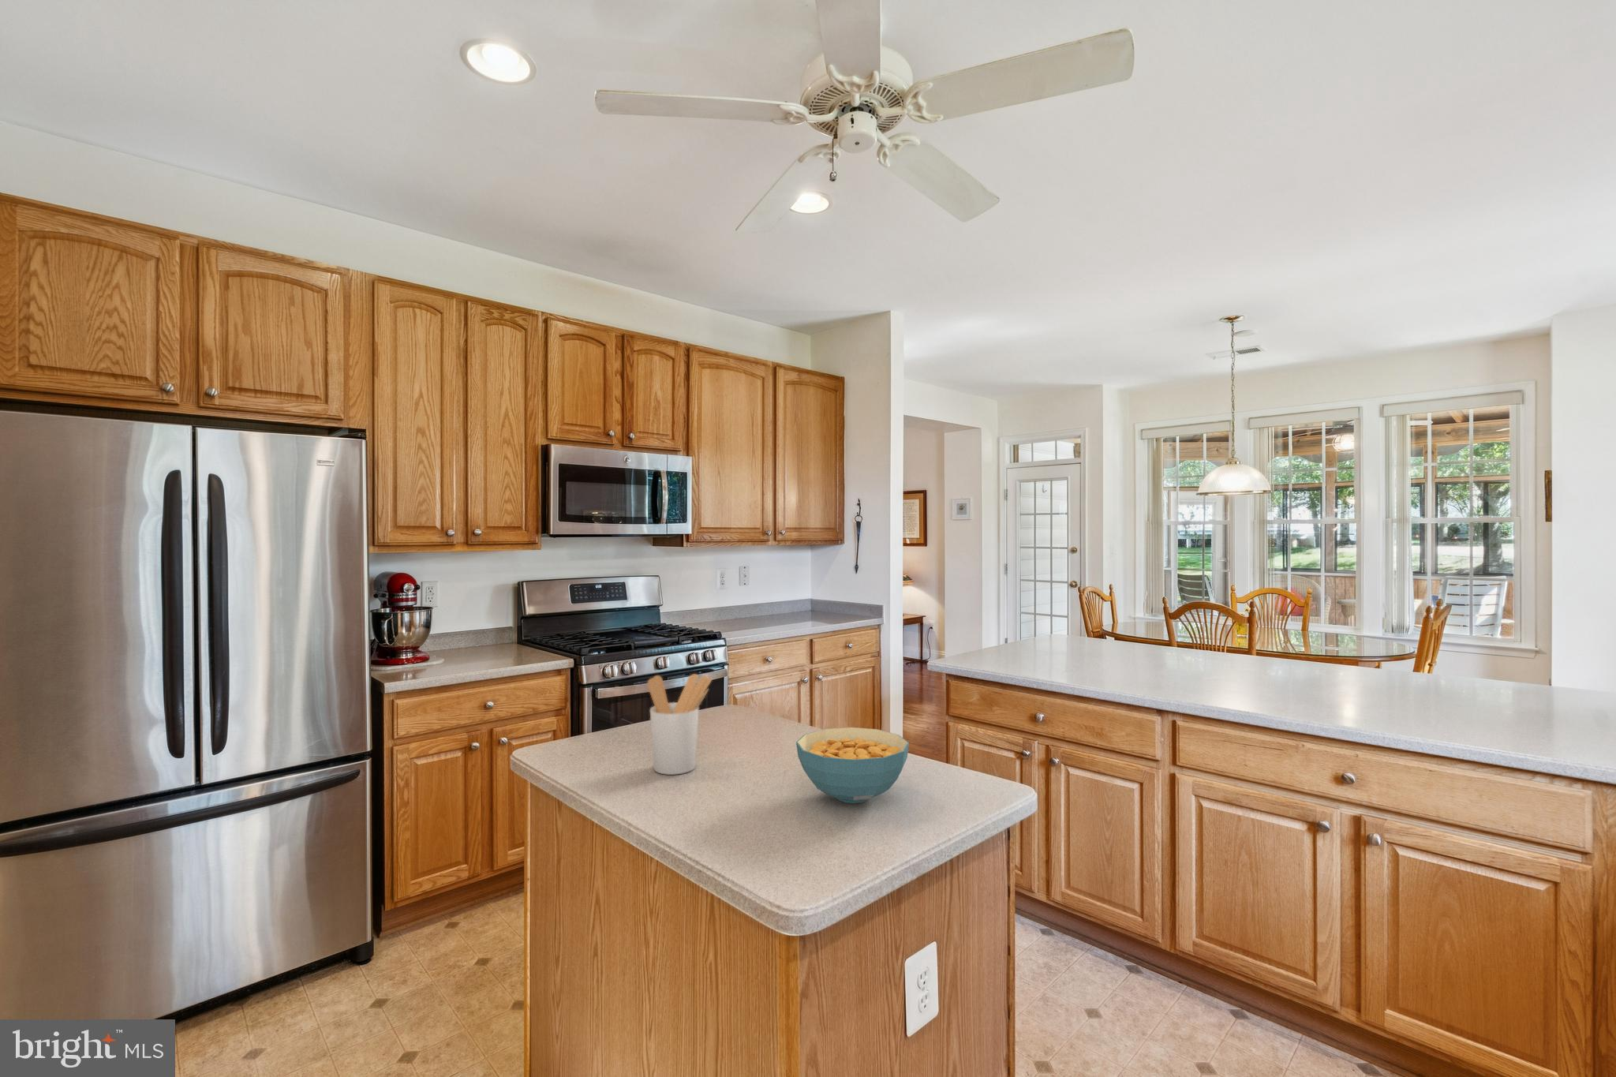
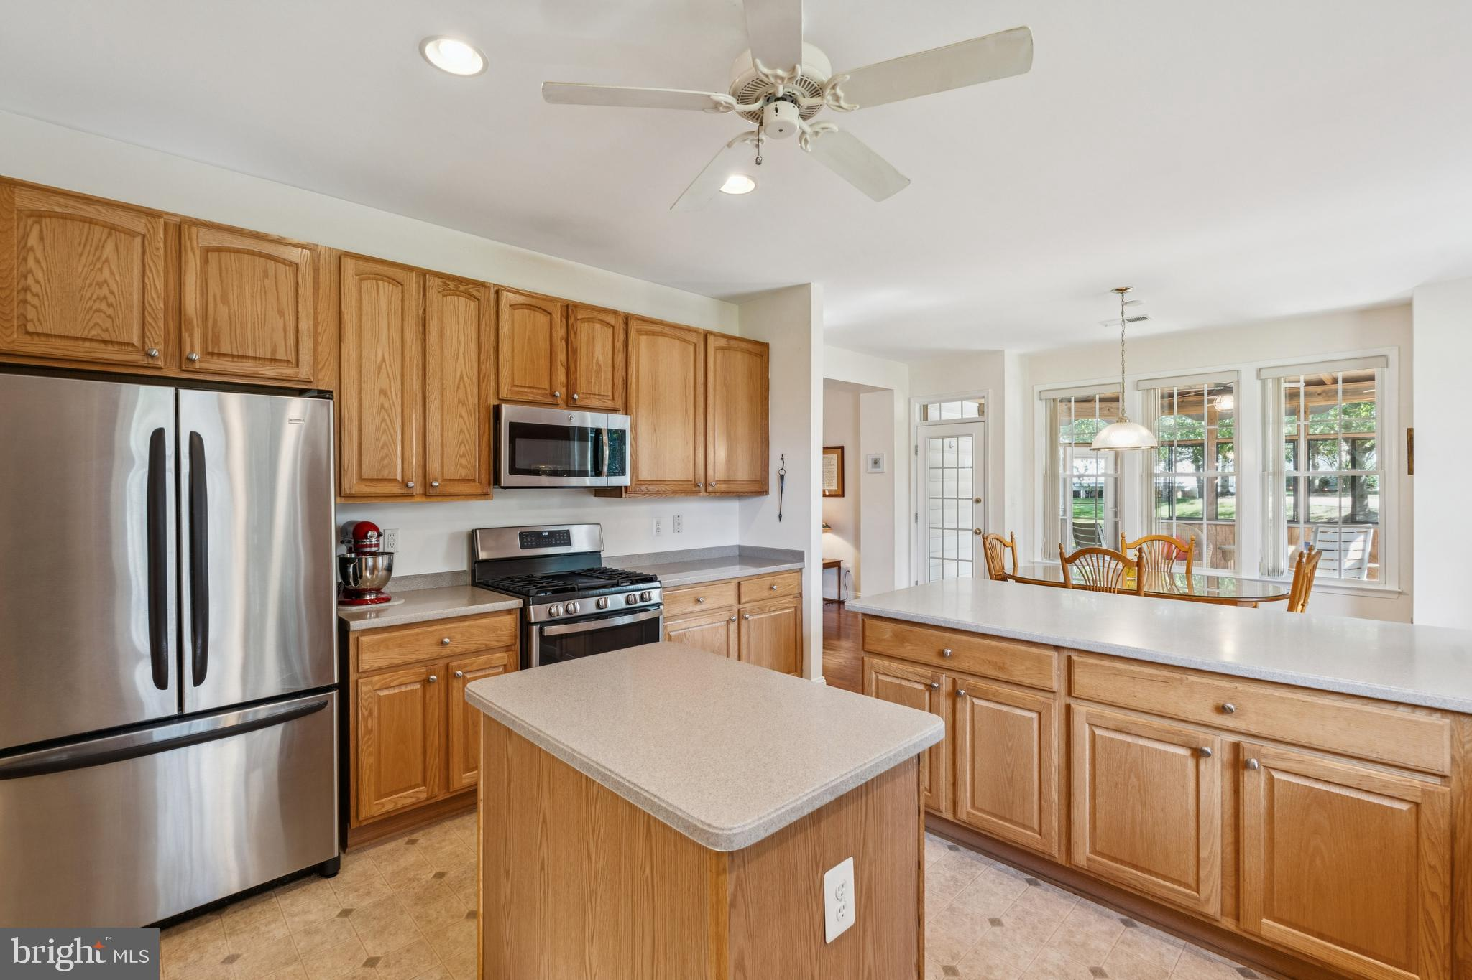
- utensil holder (682, 720)
- cereal bowl (852, 769)
